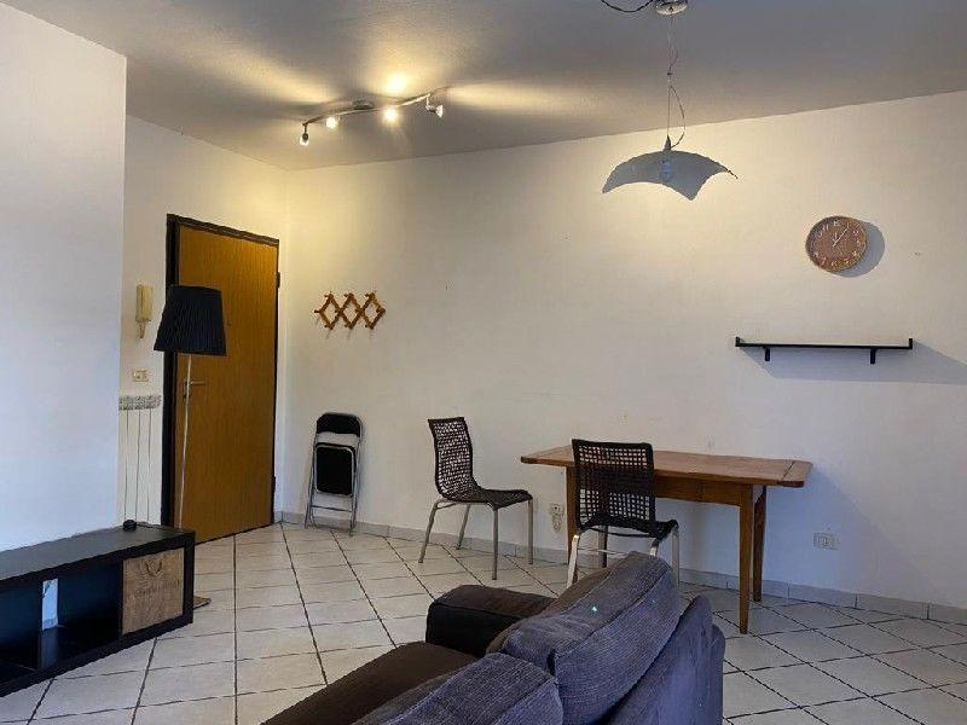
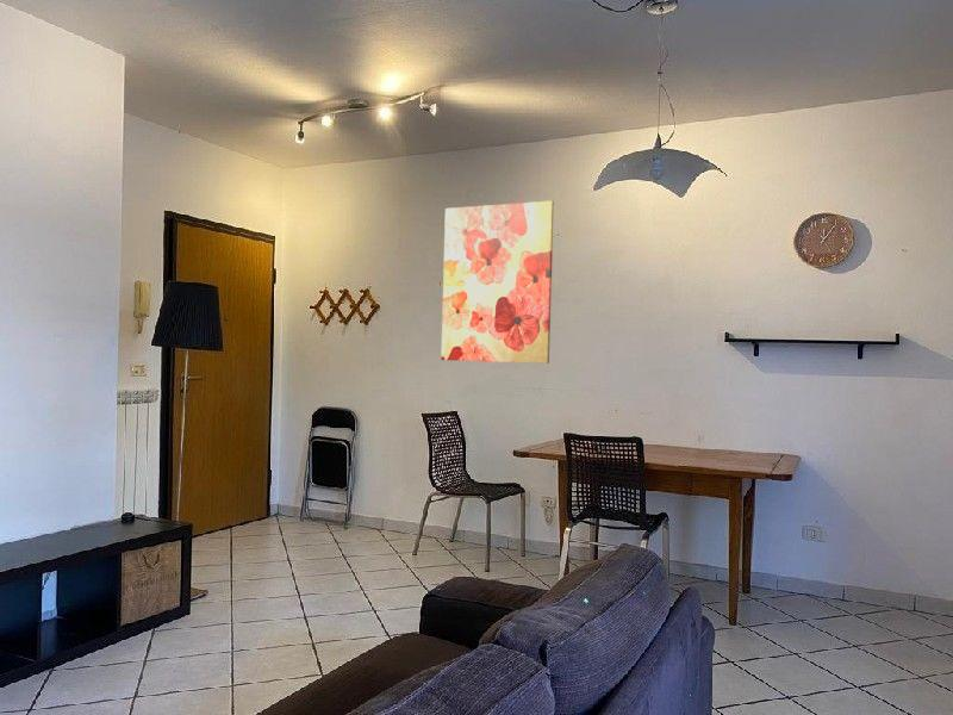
+ wall art (496, 282)
